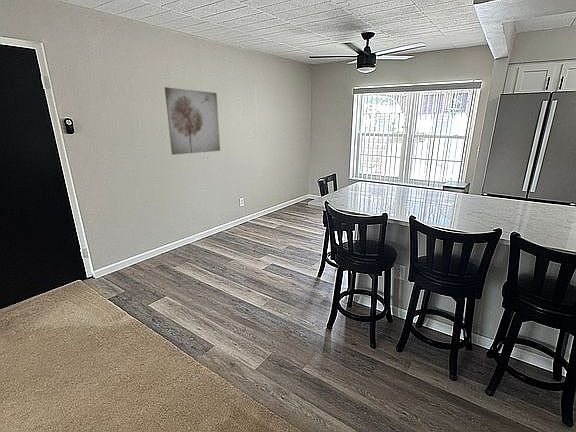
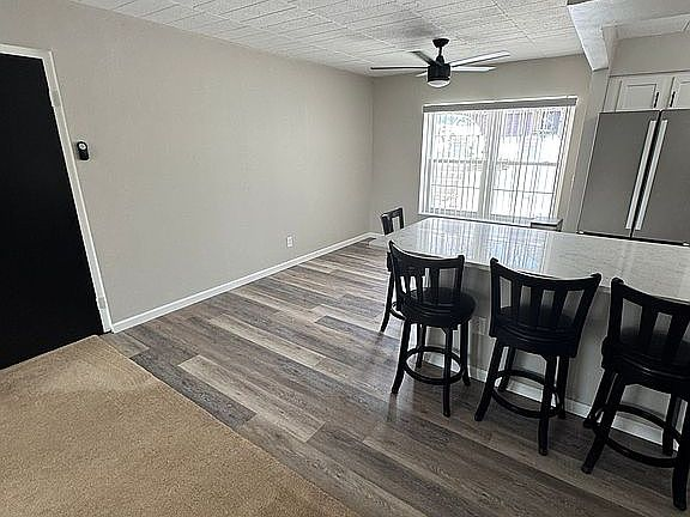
- wall art (195, 122)
